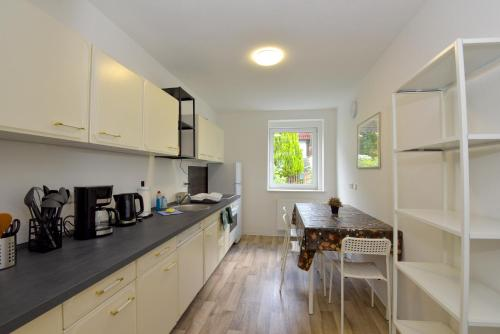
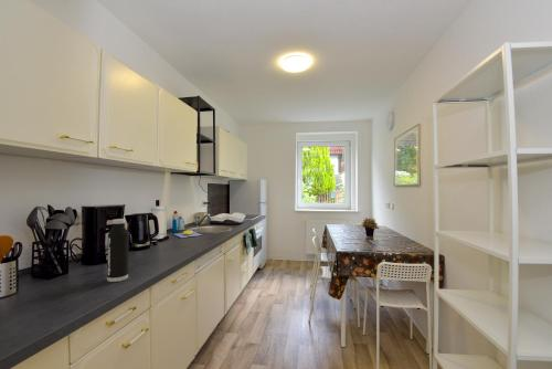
+ water bottle (117, 249)
